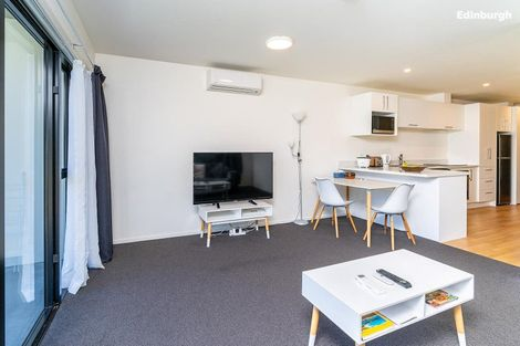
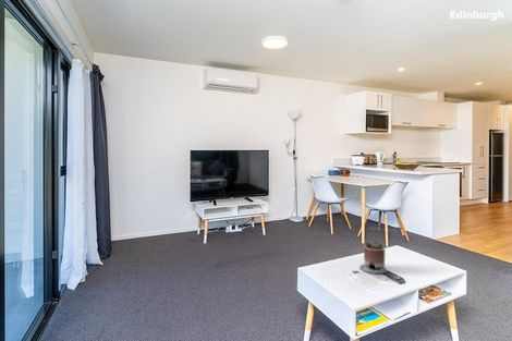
+ succulent planter (373, 254)
